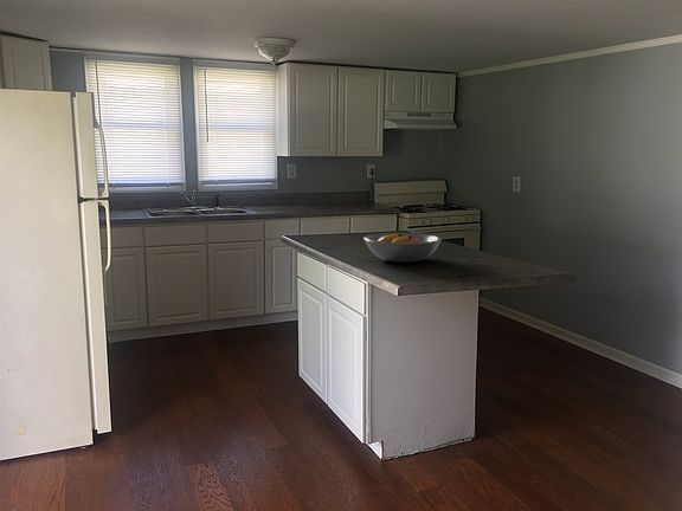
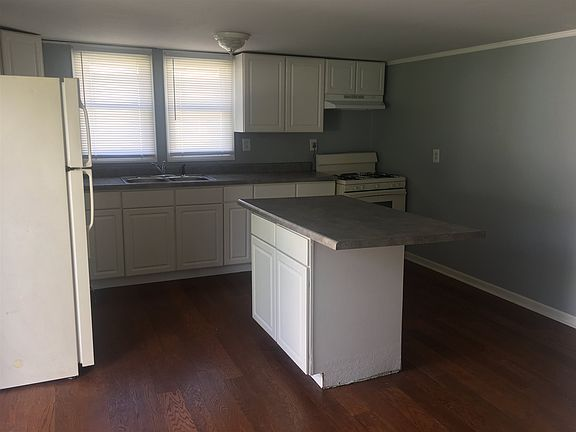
- fruit bowl (401, 245)
